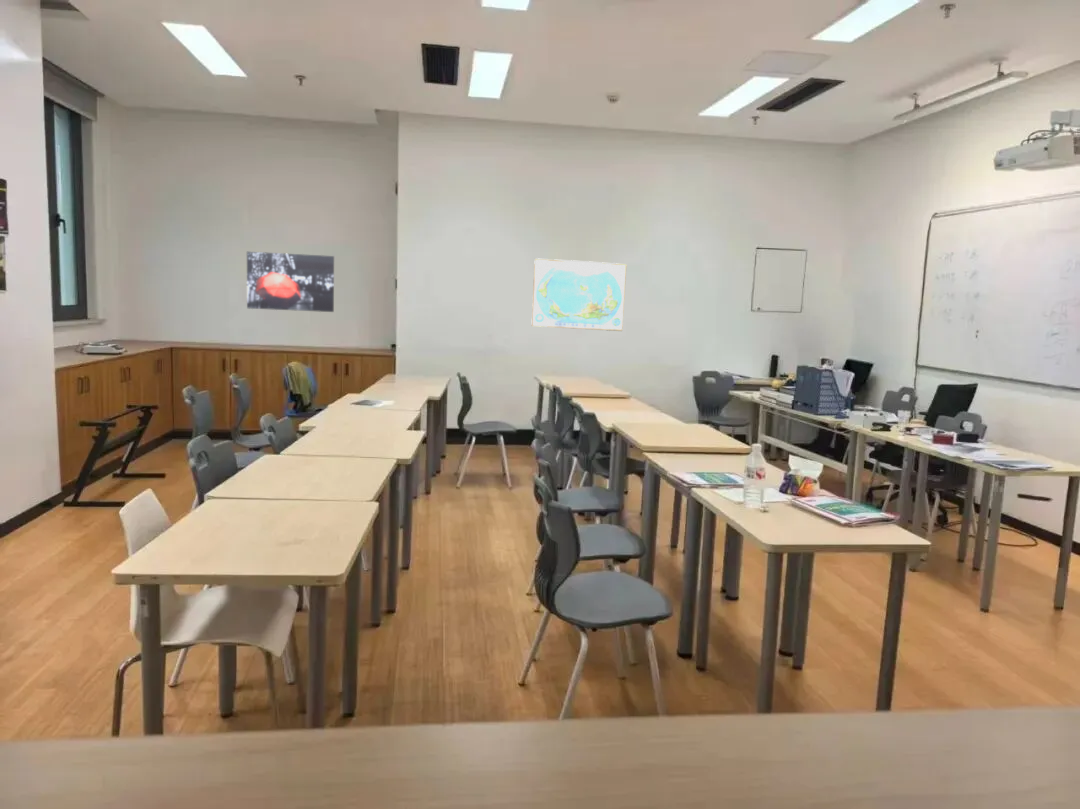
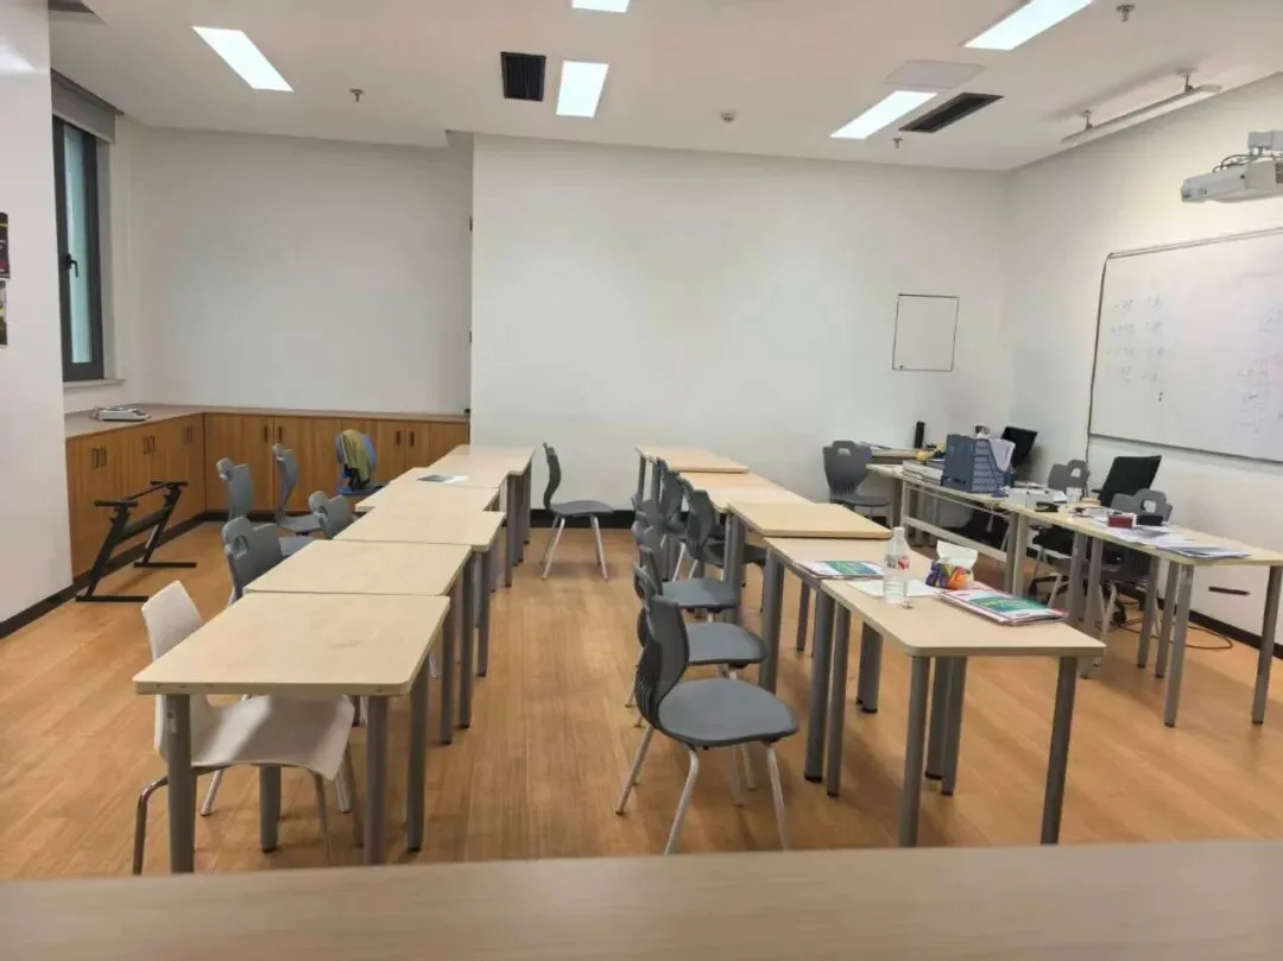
- world map (579, 295)
- wall art (290, 282)
